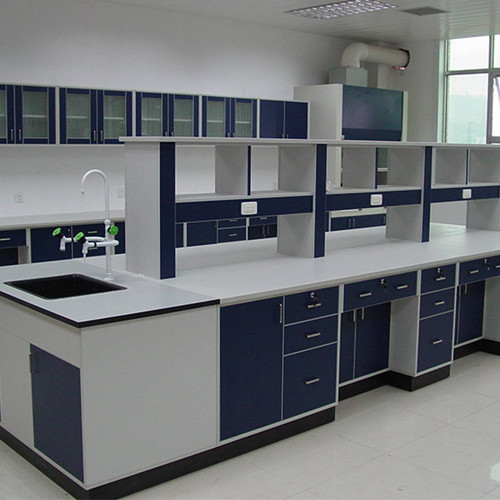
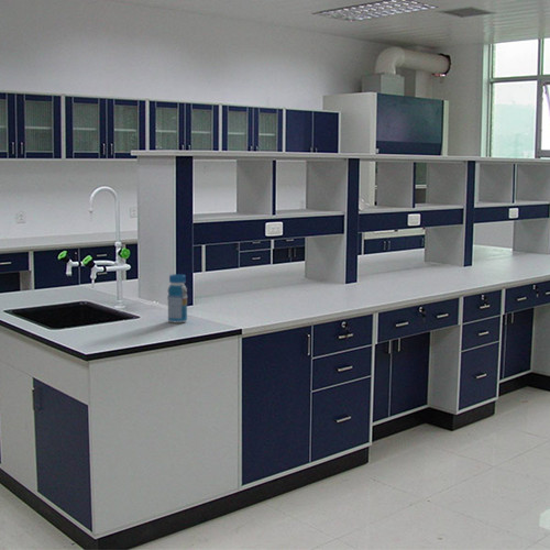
+ beverage bottle (177, 298)
